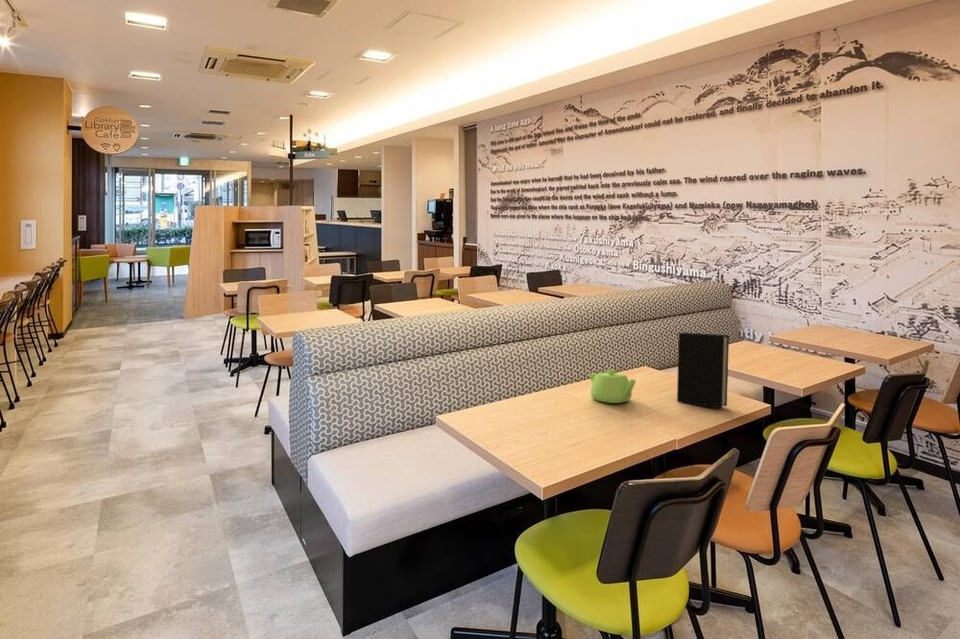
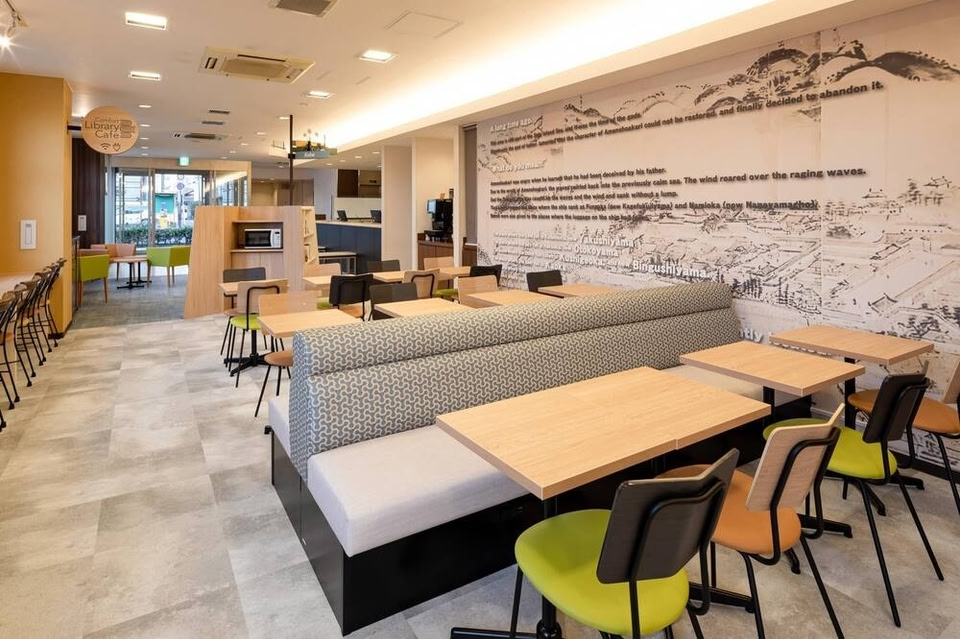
- teapot (611, 384)
- book (701, 369)
